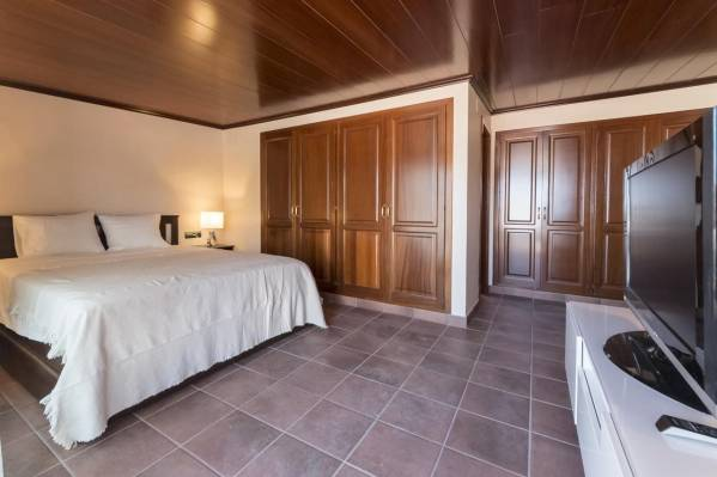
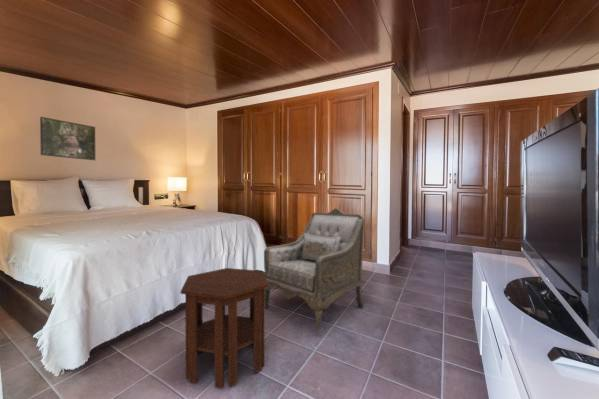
+ side table (226, 320)
+ armchair (313, 258)
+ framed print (69, 140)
